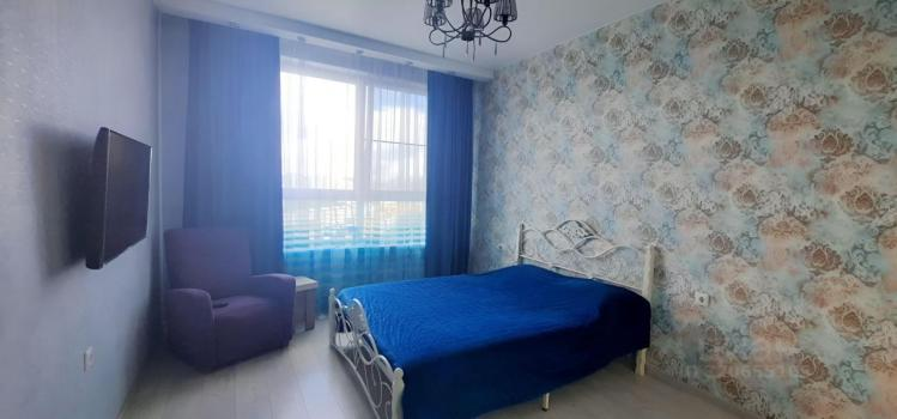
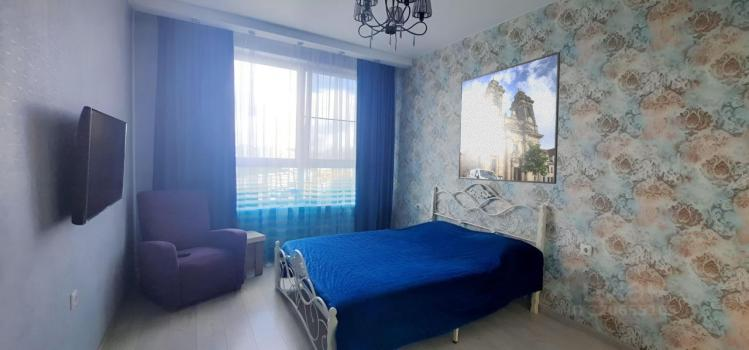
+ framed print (501, 125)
